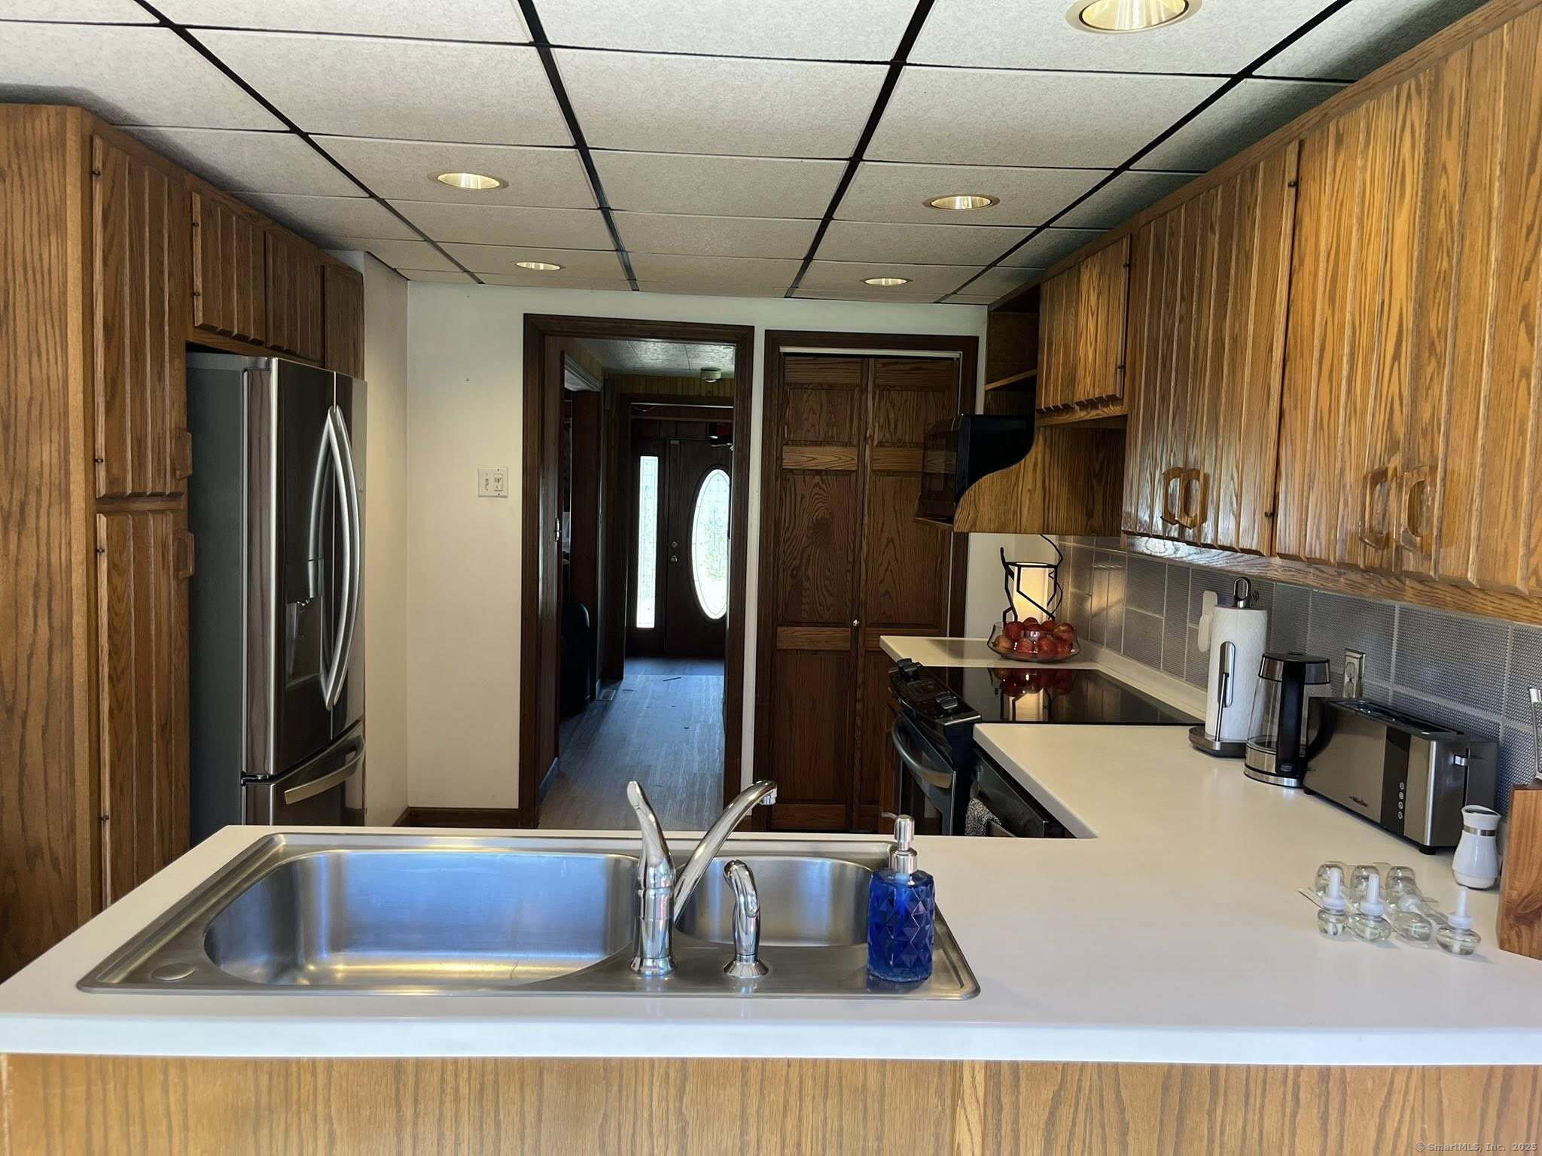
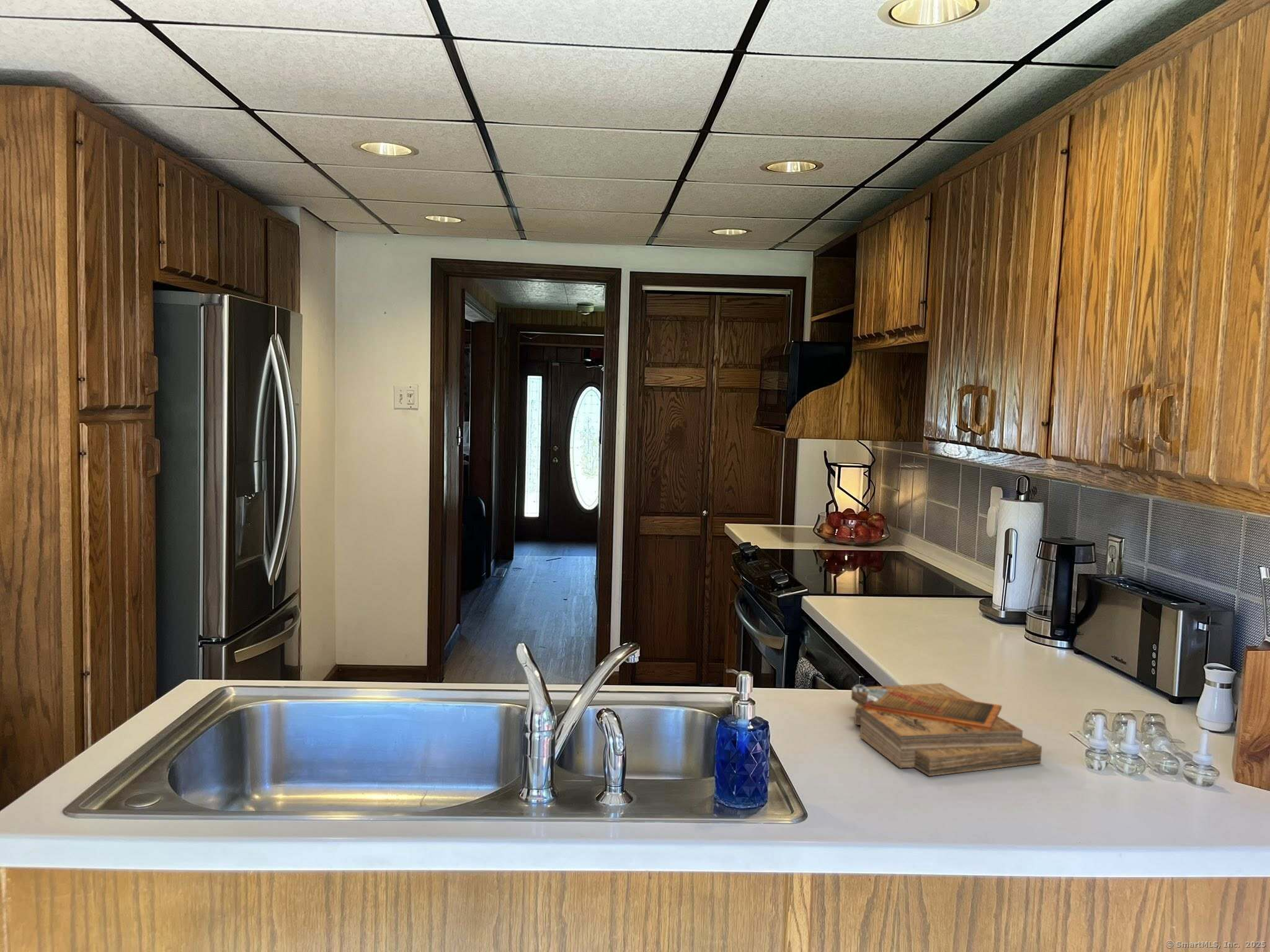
+ clipboard (938, 720)
